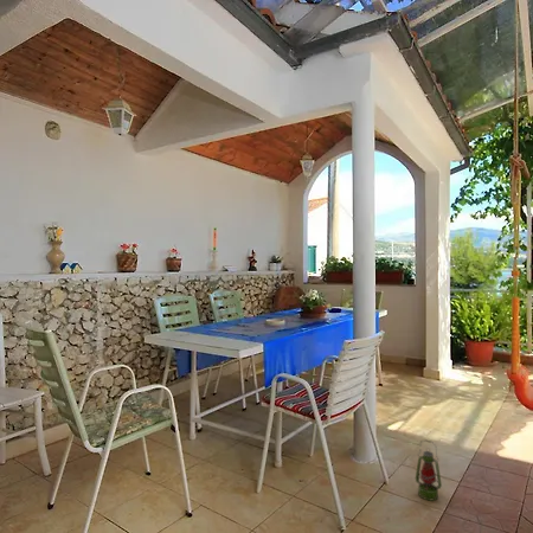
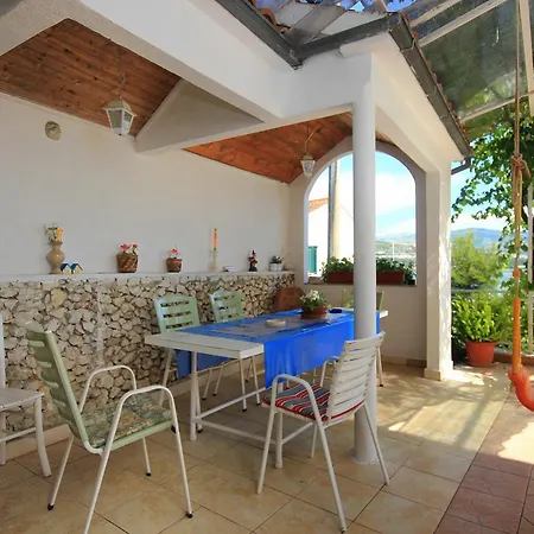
- lantern (428, 468)
